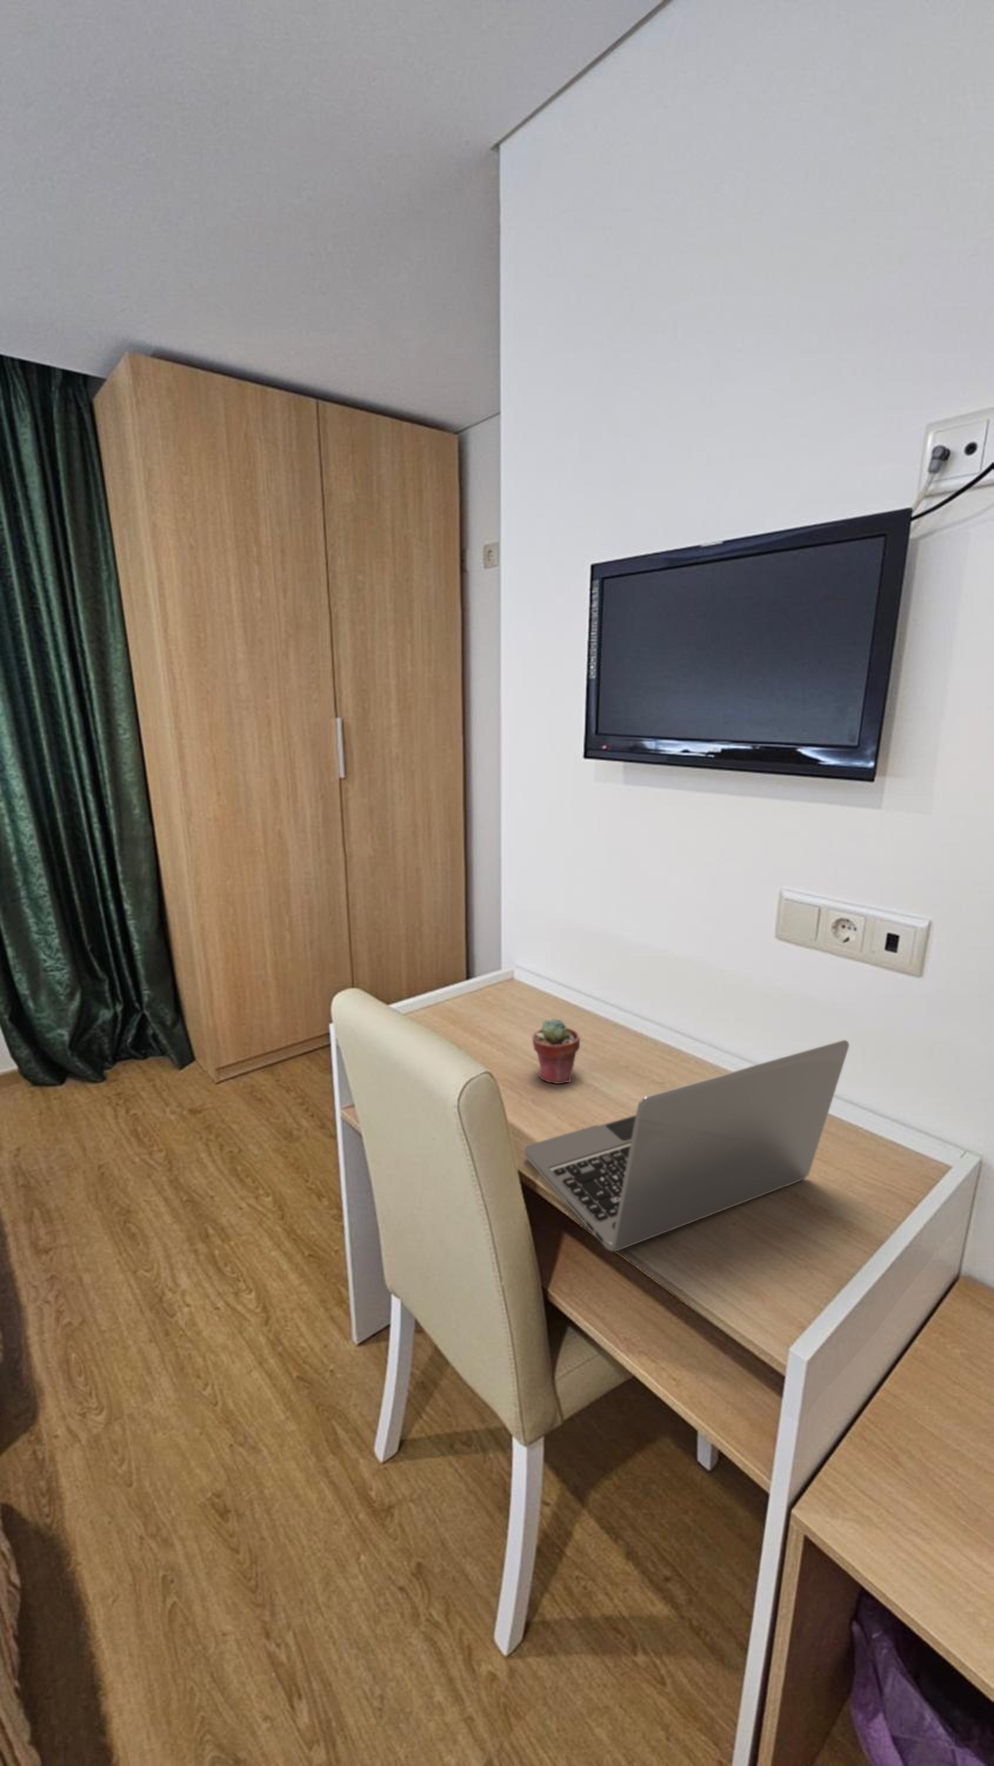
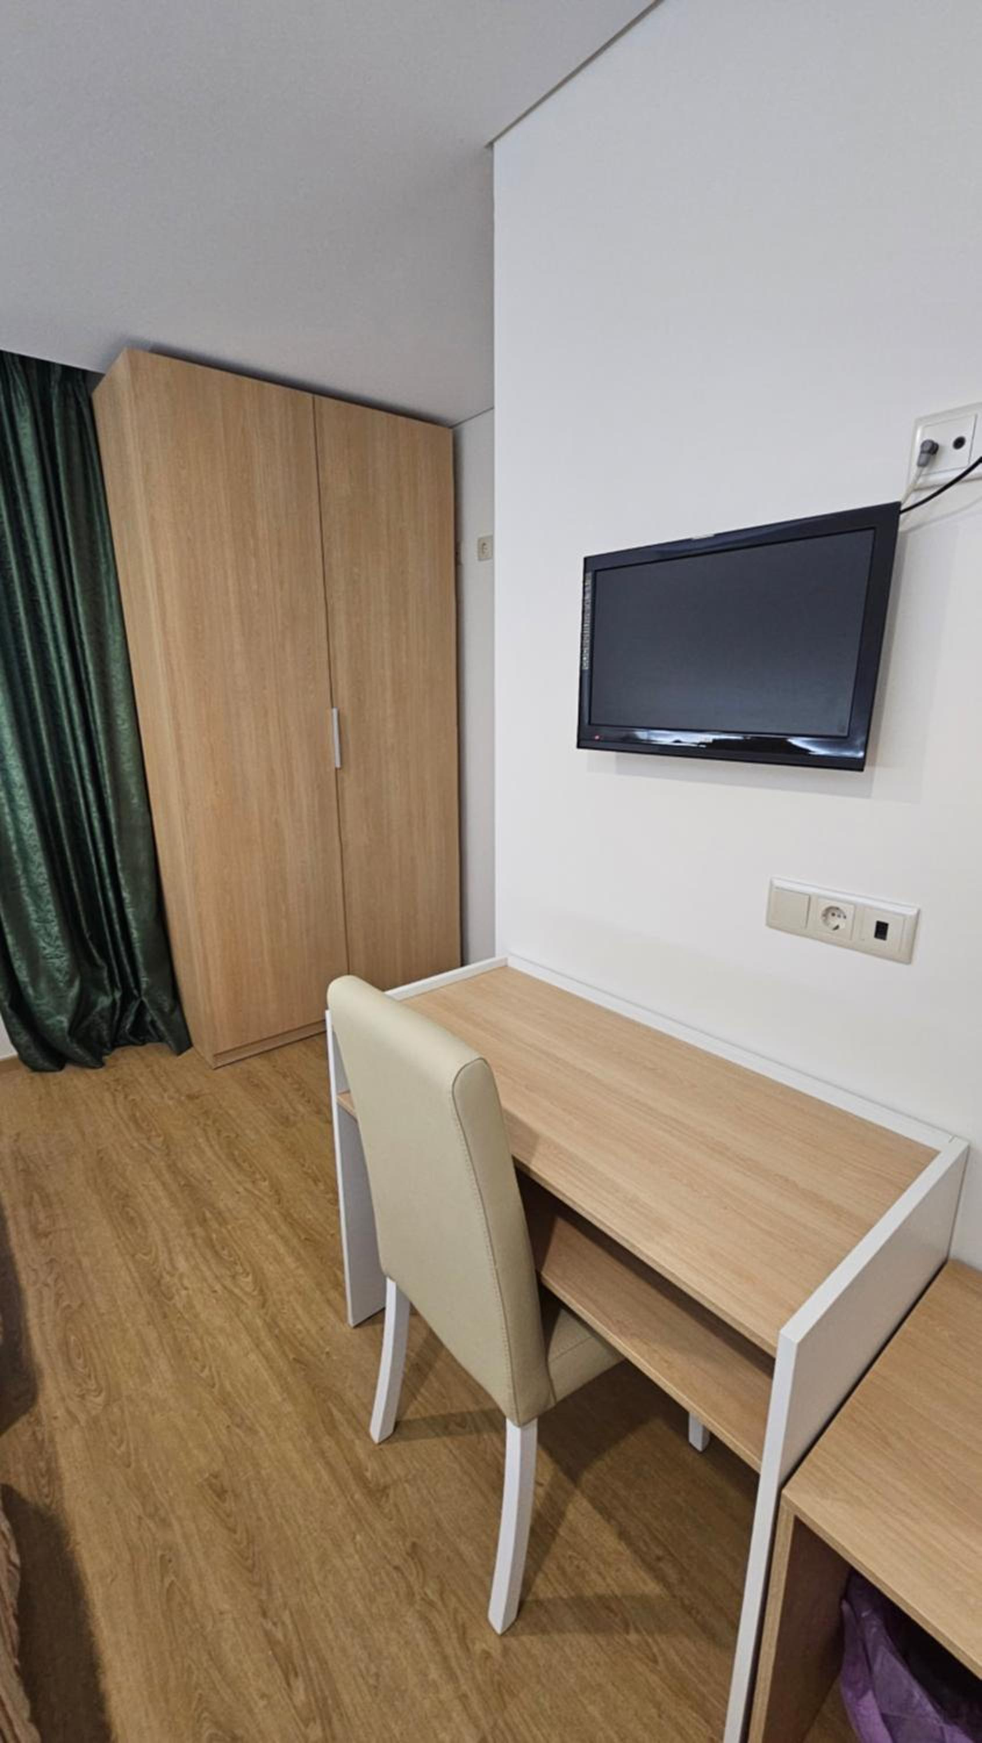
- laptop (674, 1101)
- potted succulent (556, 1048)
